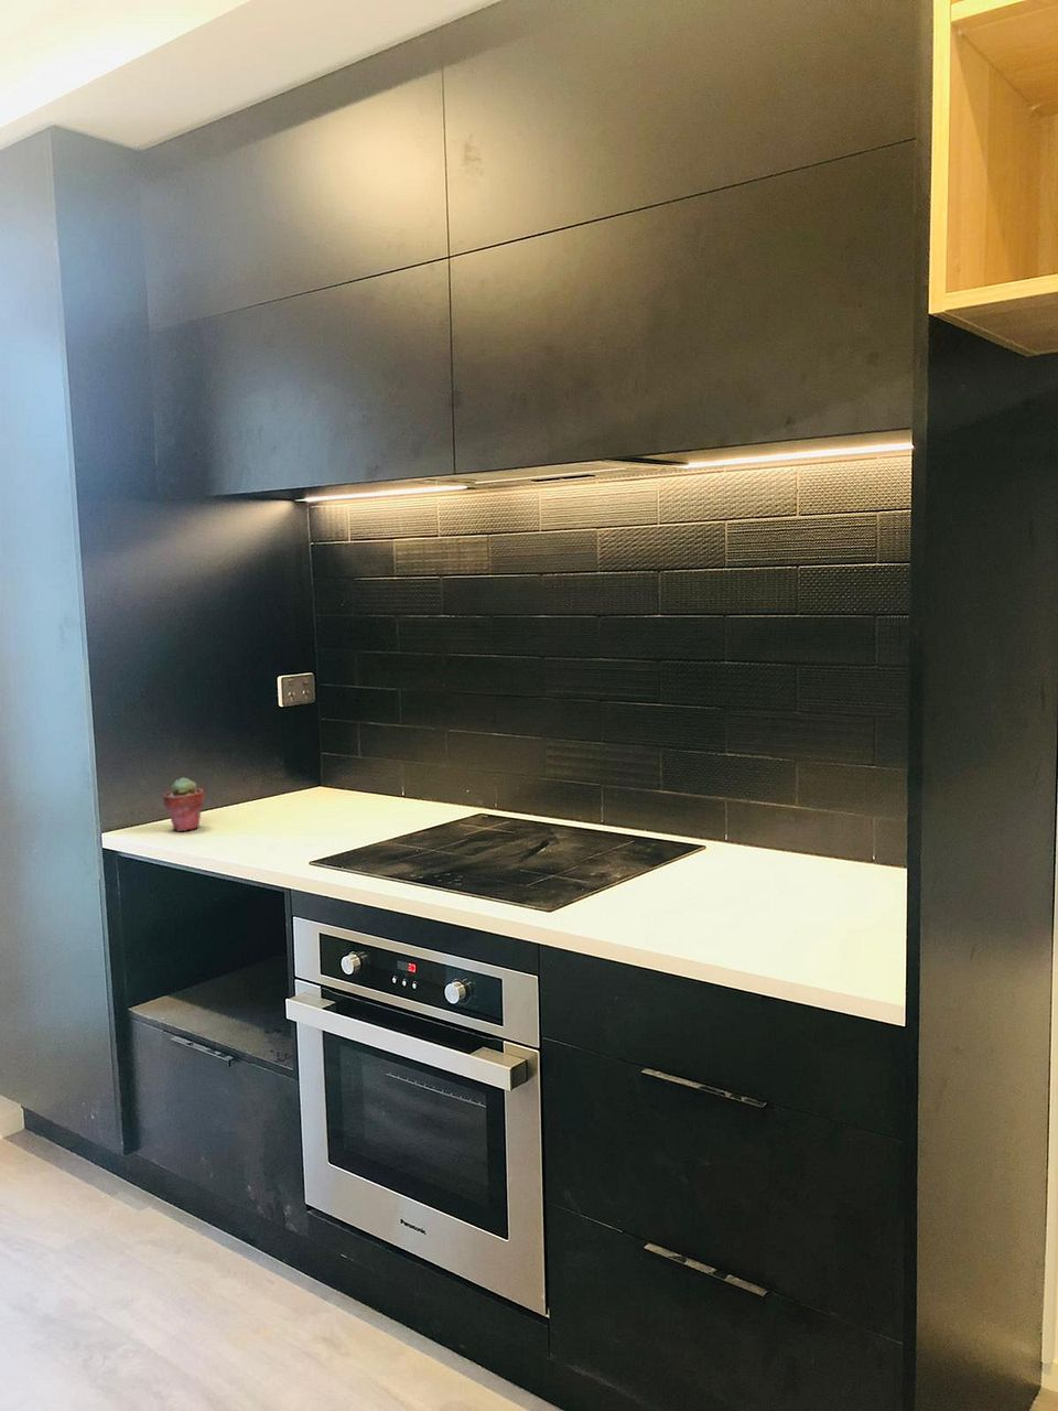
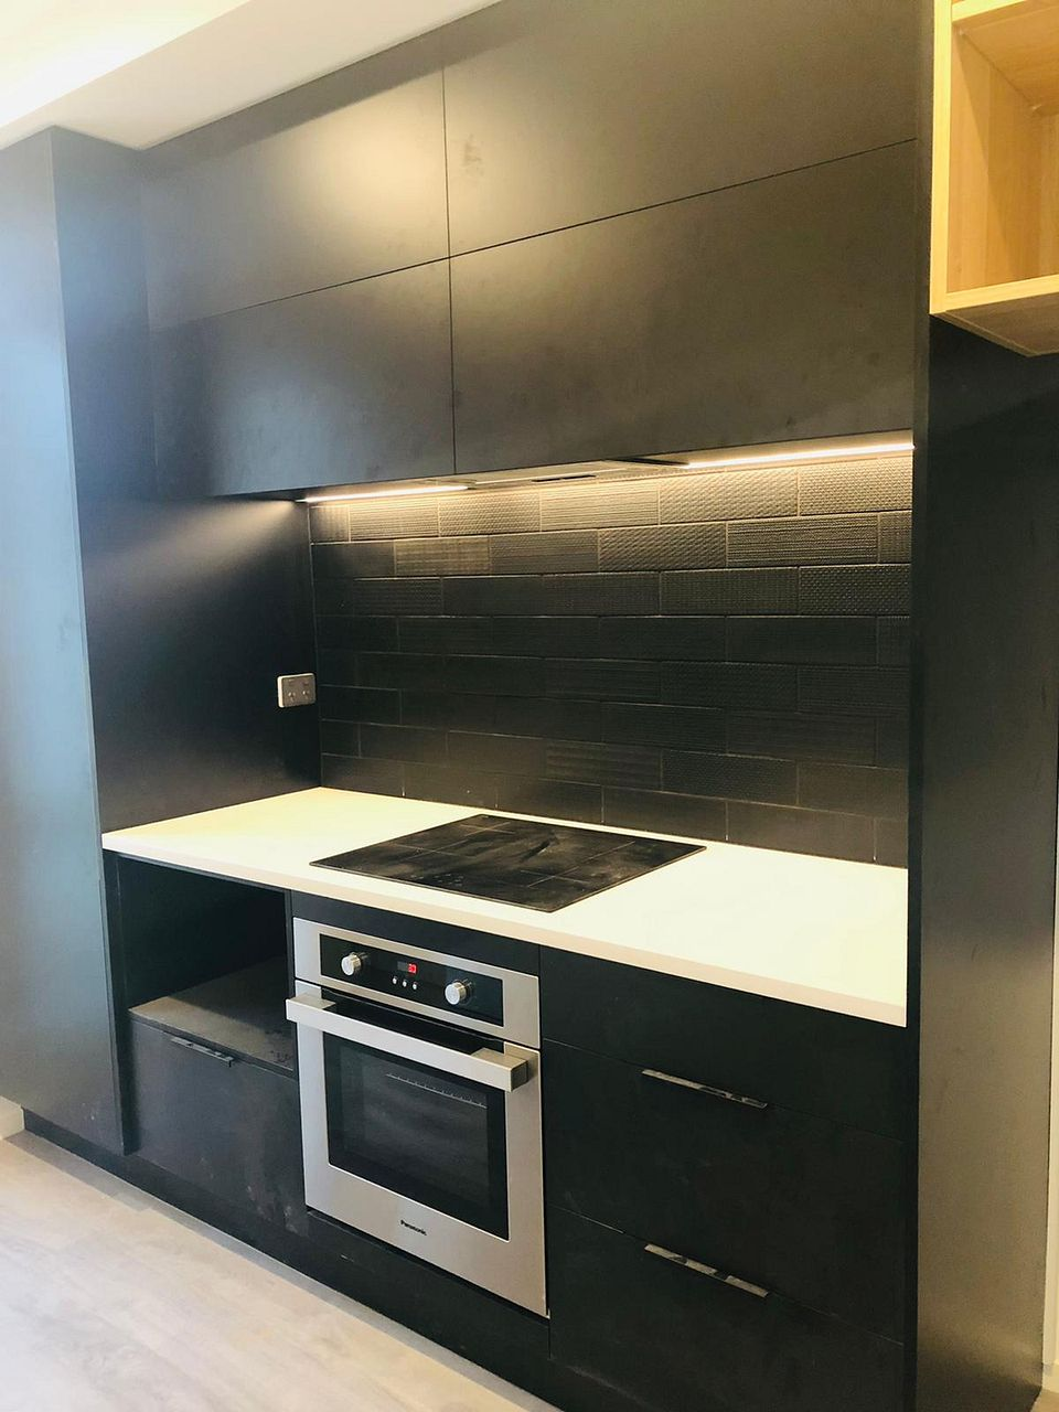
- potted succulent (184, 802)
